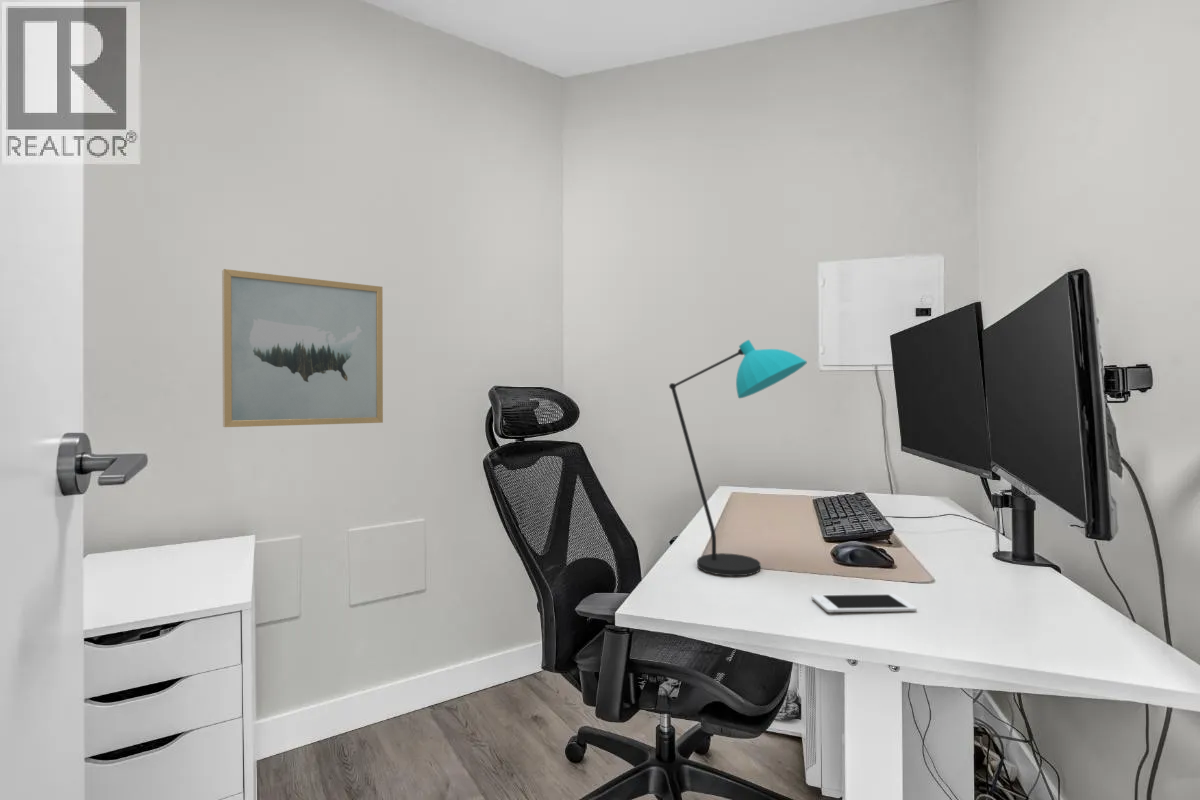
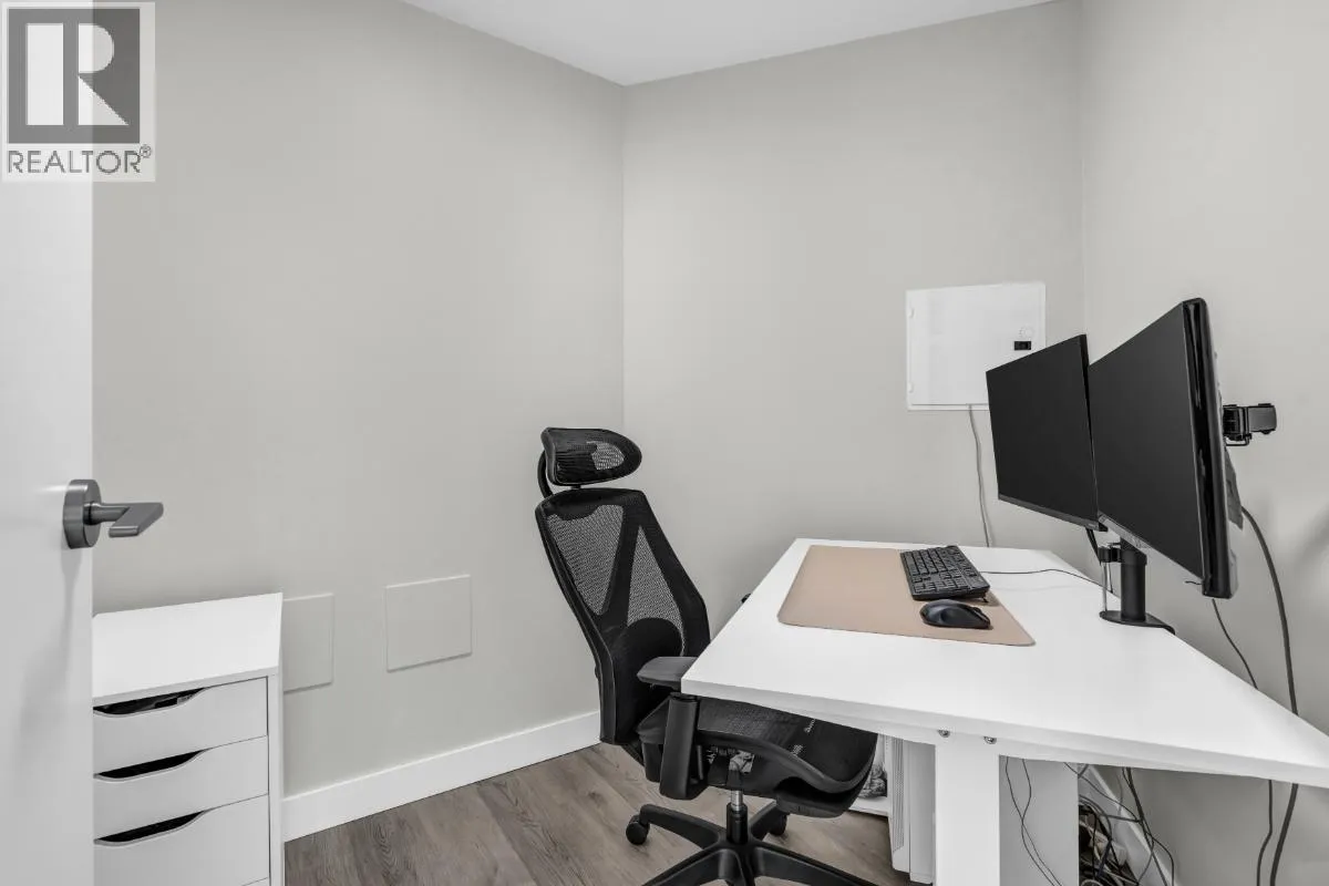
- desk lamp (696, 464)
- cell phone (862, 602)
- wall art (308, 352)
